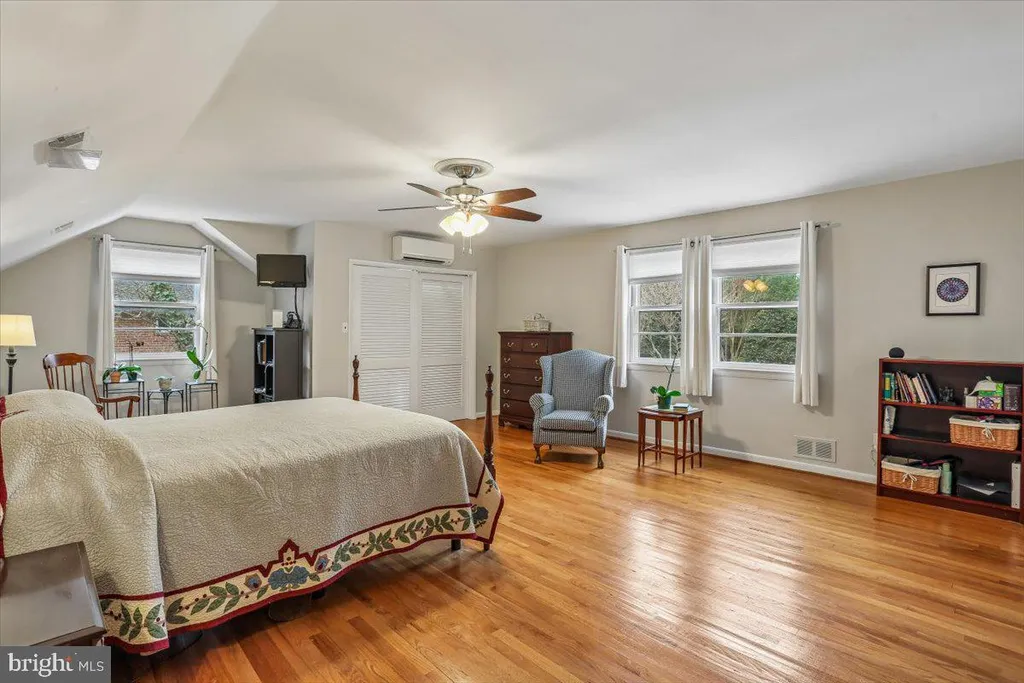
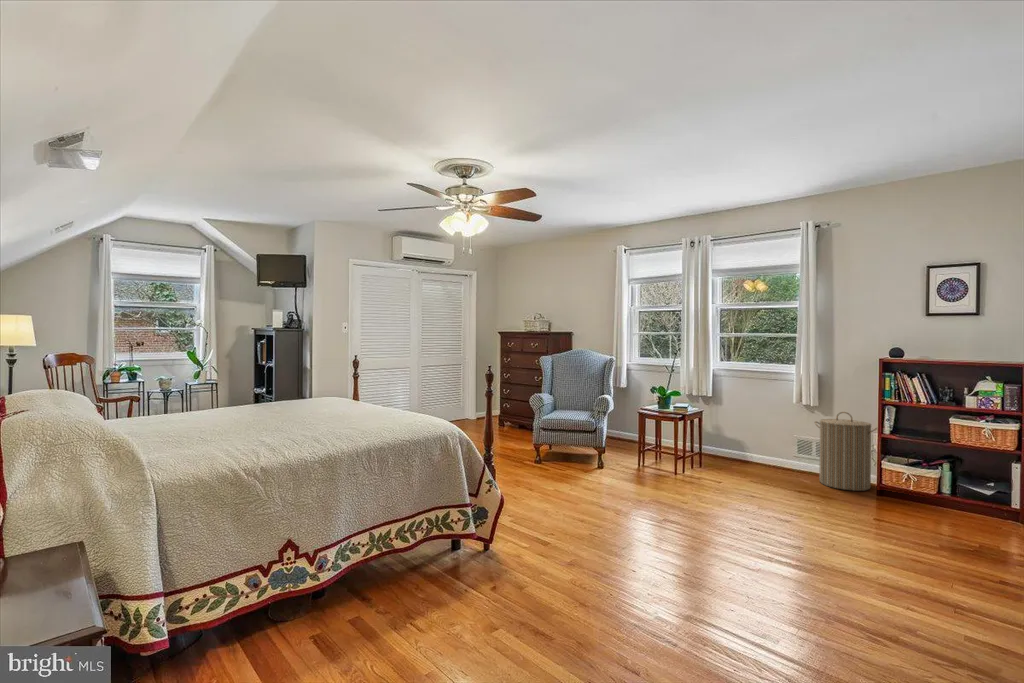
+ laundry hamper (844, 448)
